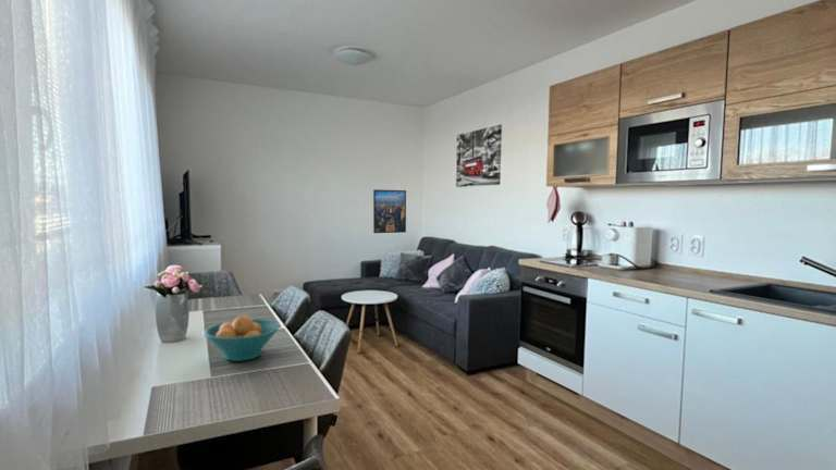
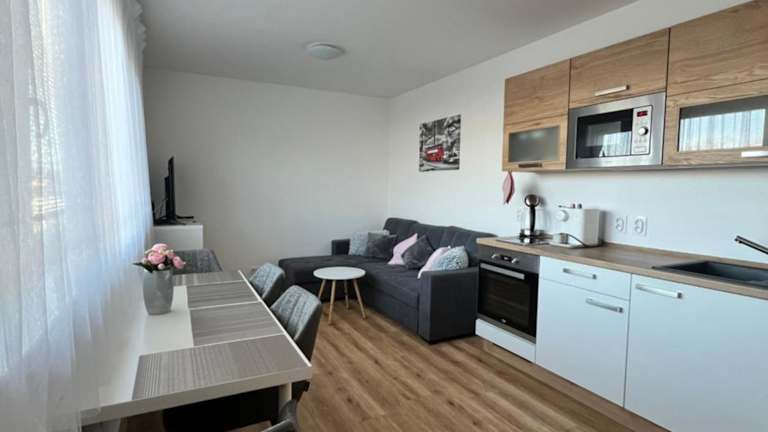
- fruit bowl (243, 335)
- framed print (390, 211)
